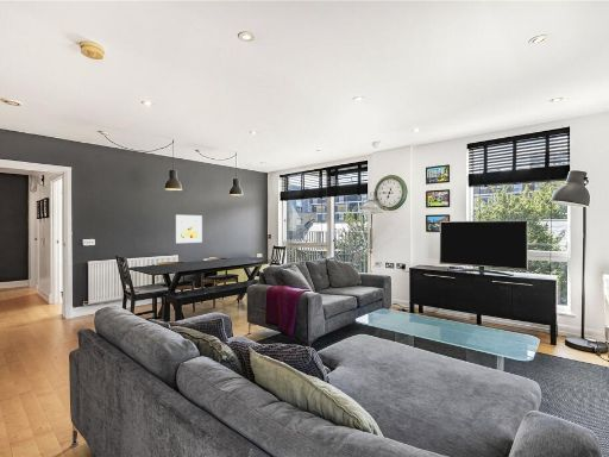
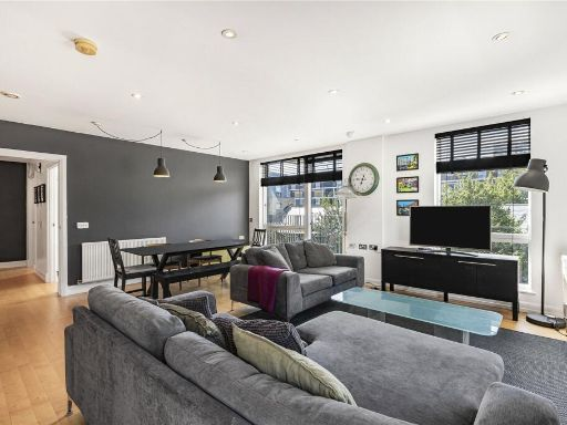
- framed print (189, 228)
